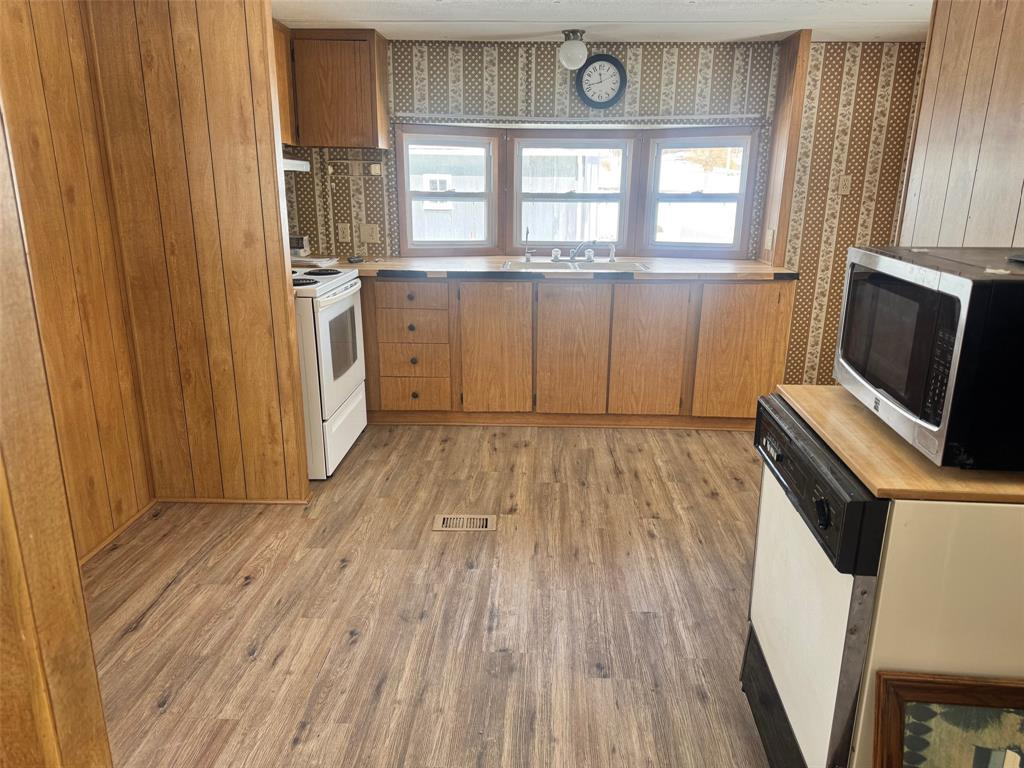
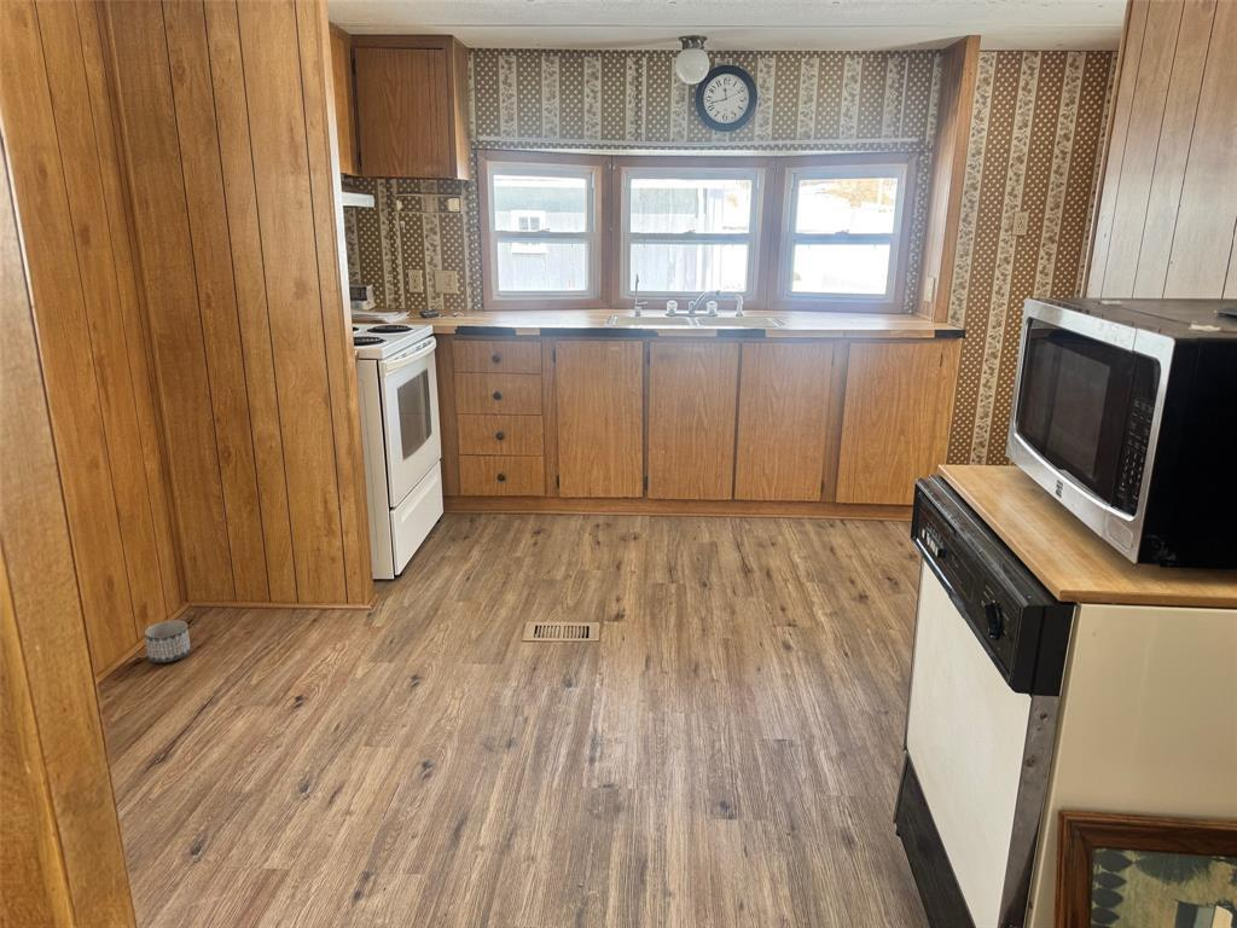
+ planter (168, 642)
